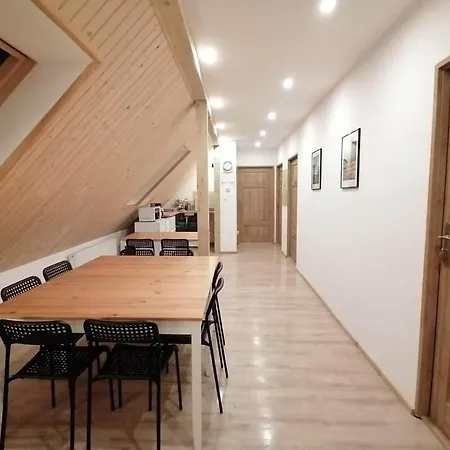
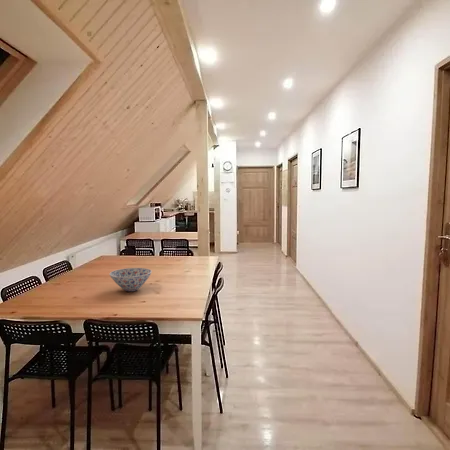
+ bowl (131, 281)
